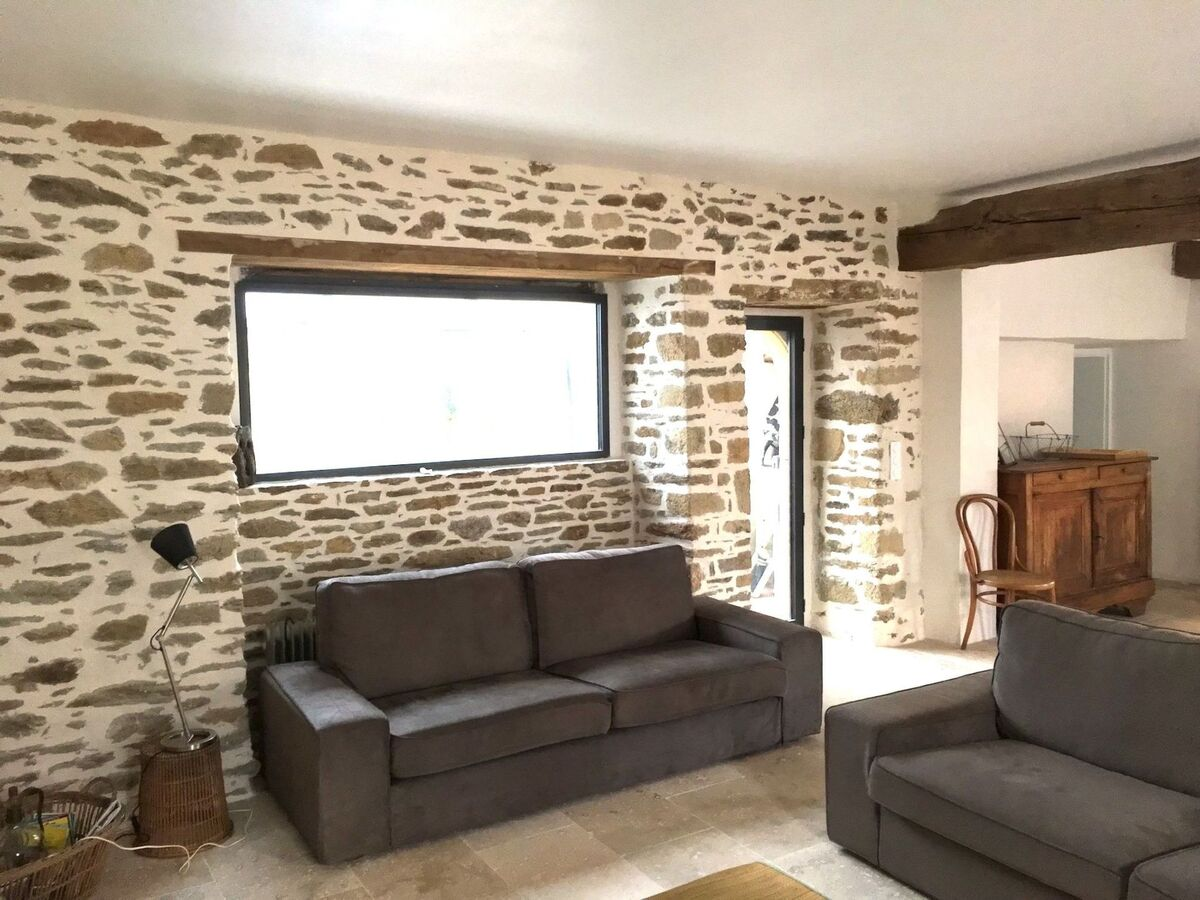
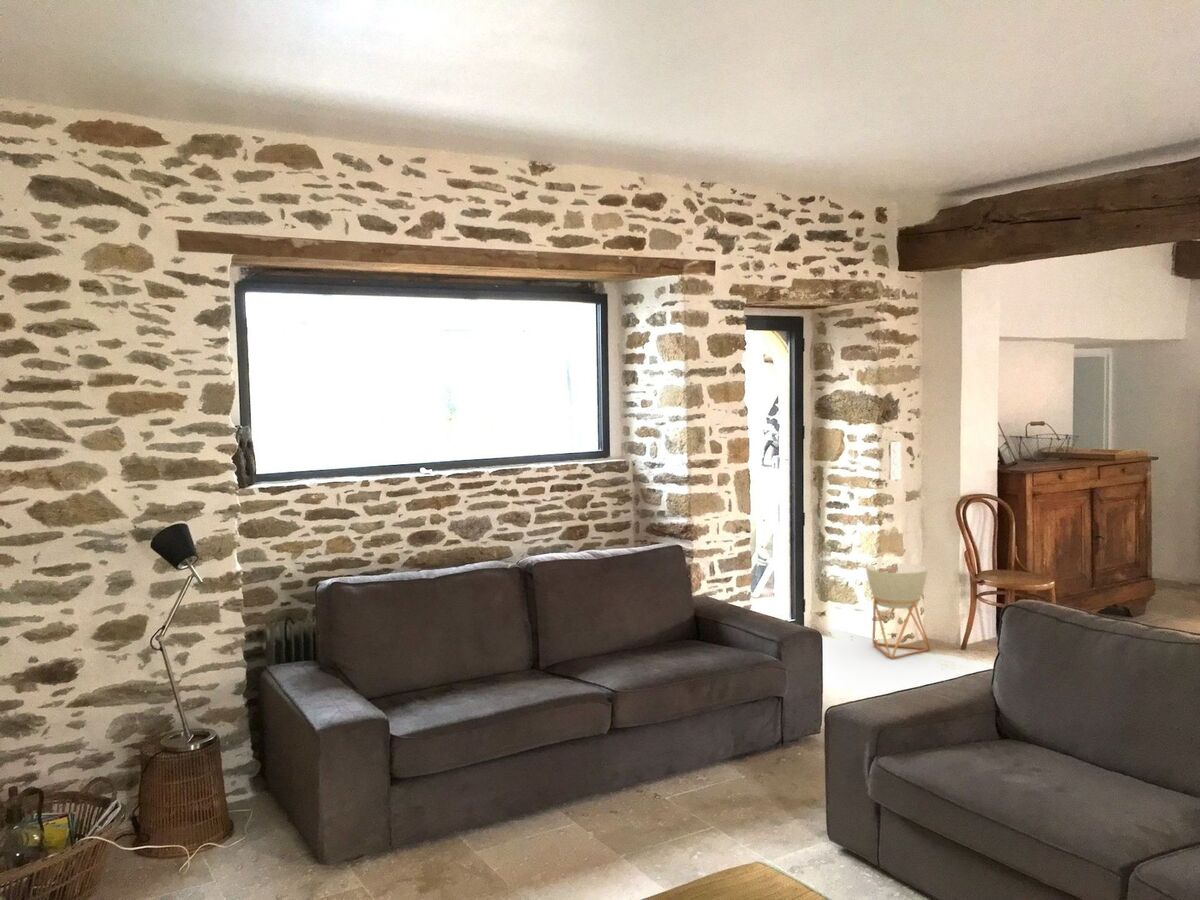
+ planter (896, 607)
